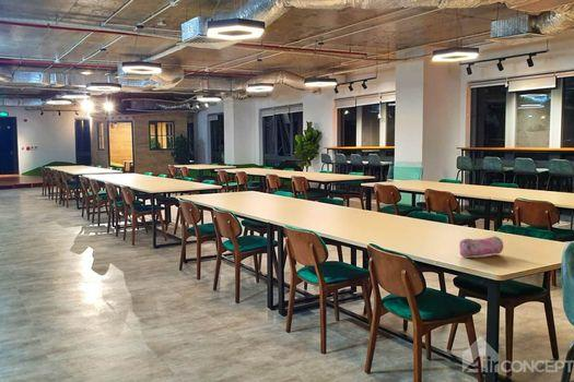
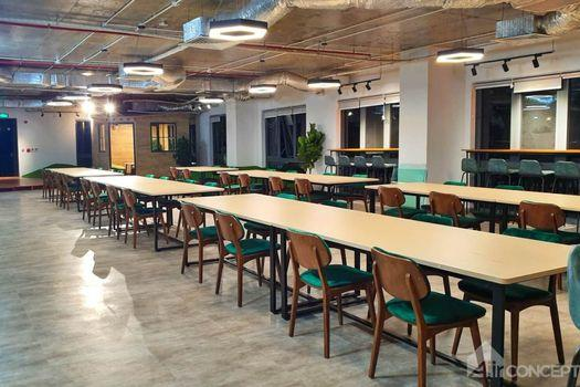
- pencil case (480, 246)
